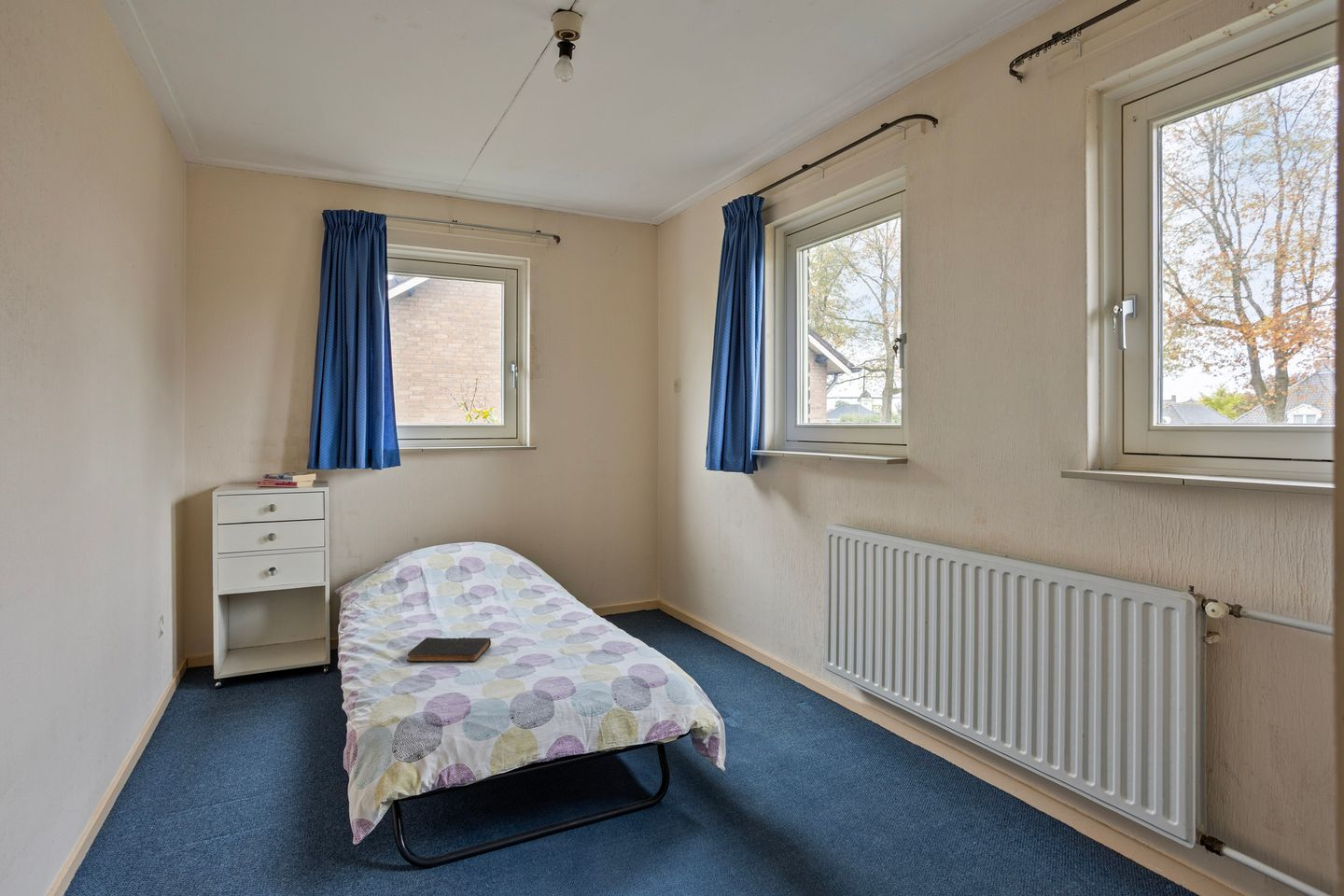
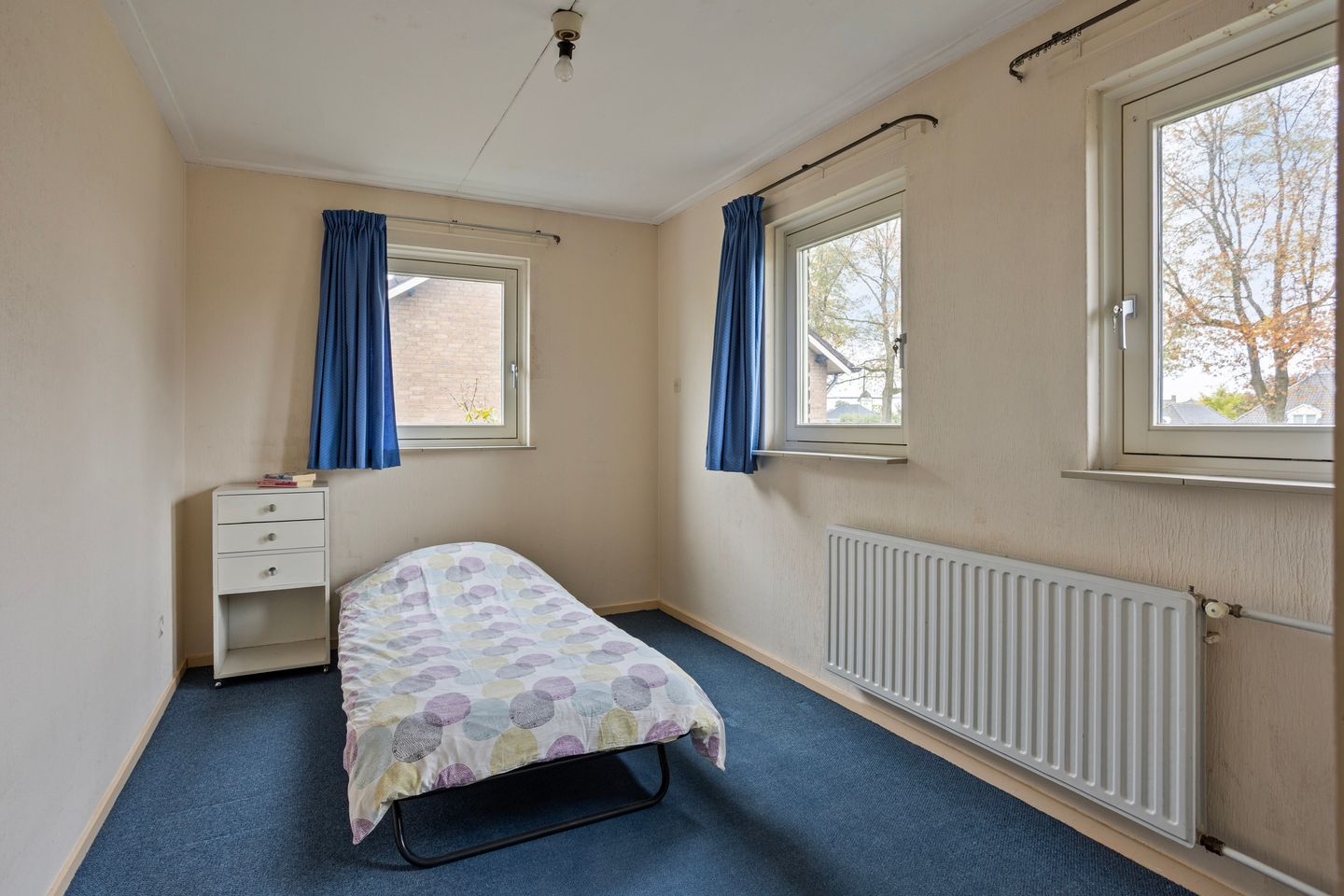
- book (450, 649)
